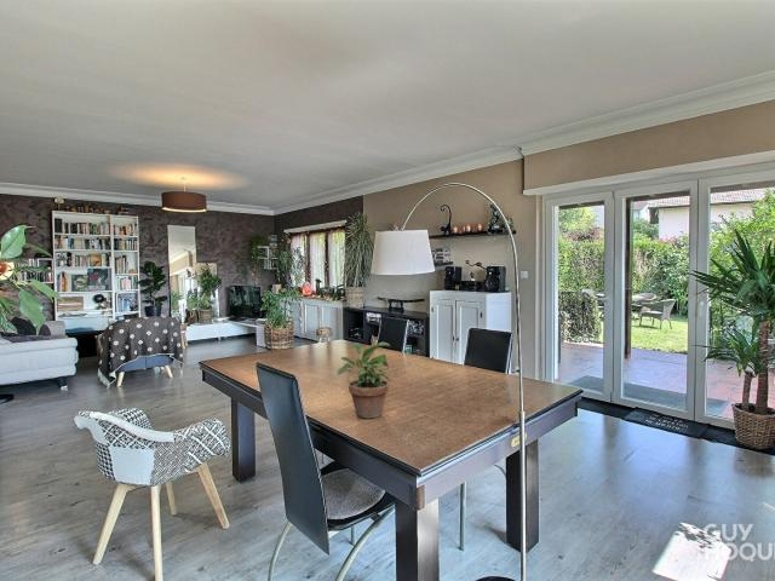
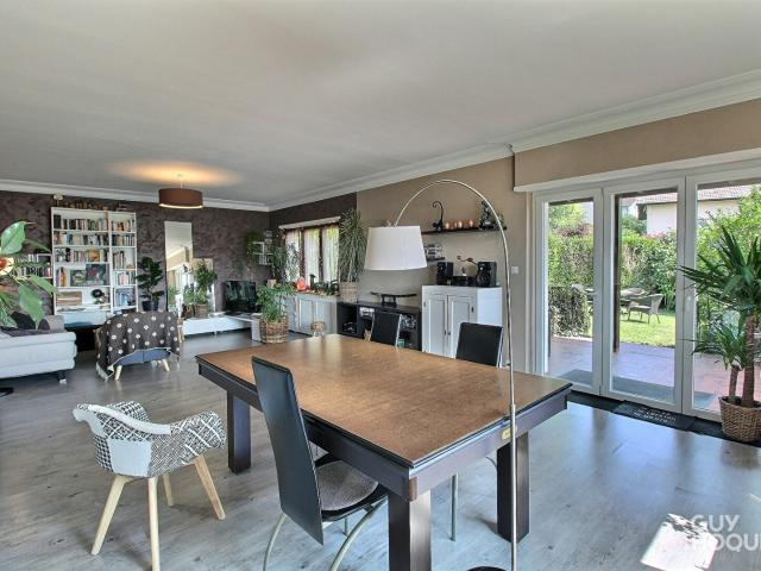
- potted plant (362, 376)
